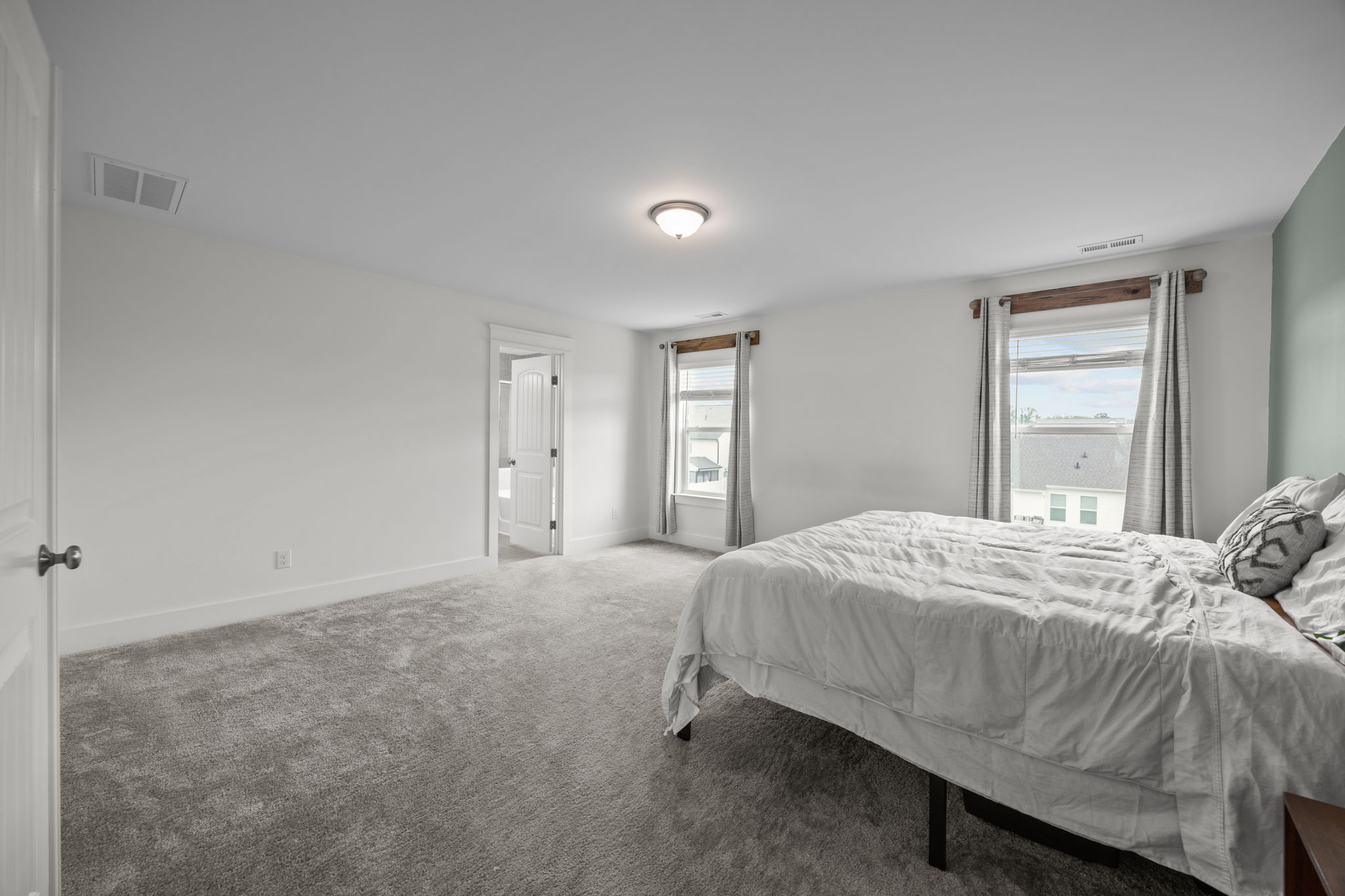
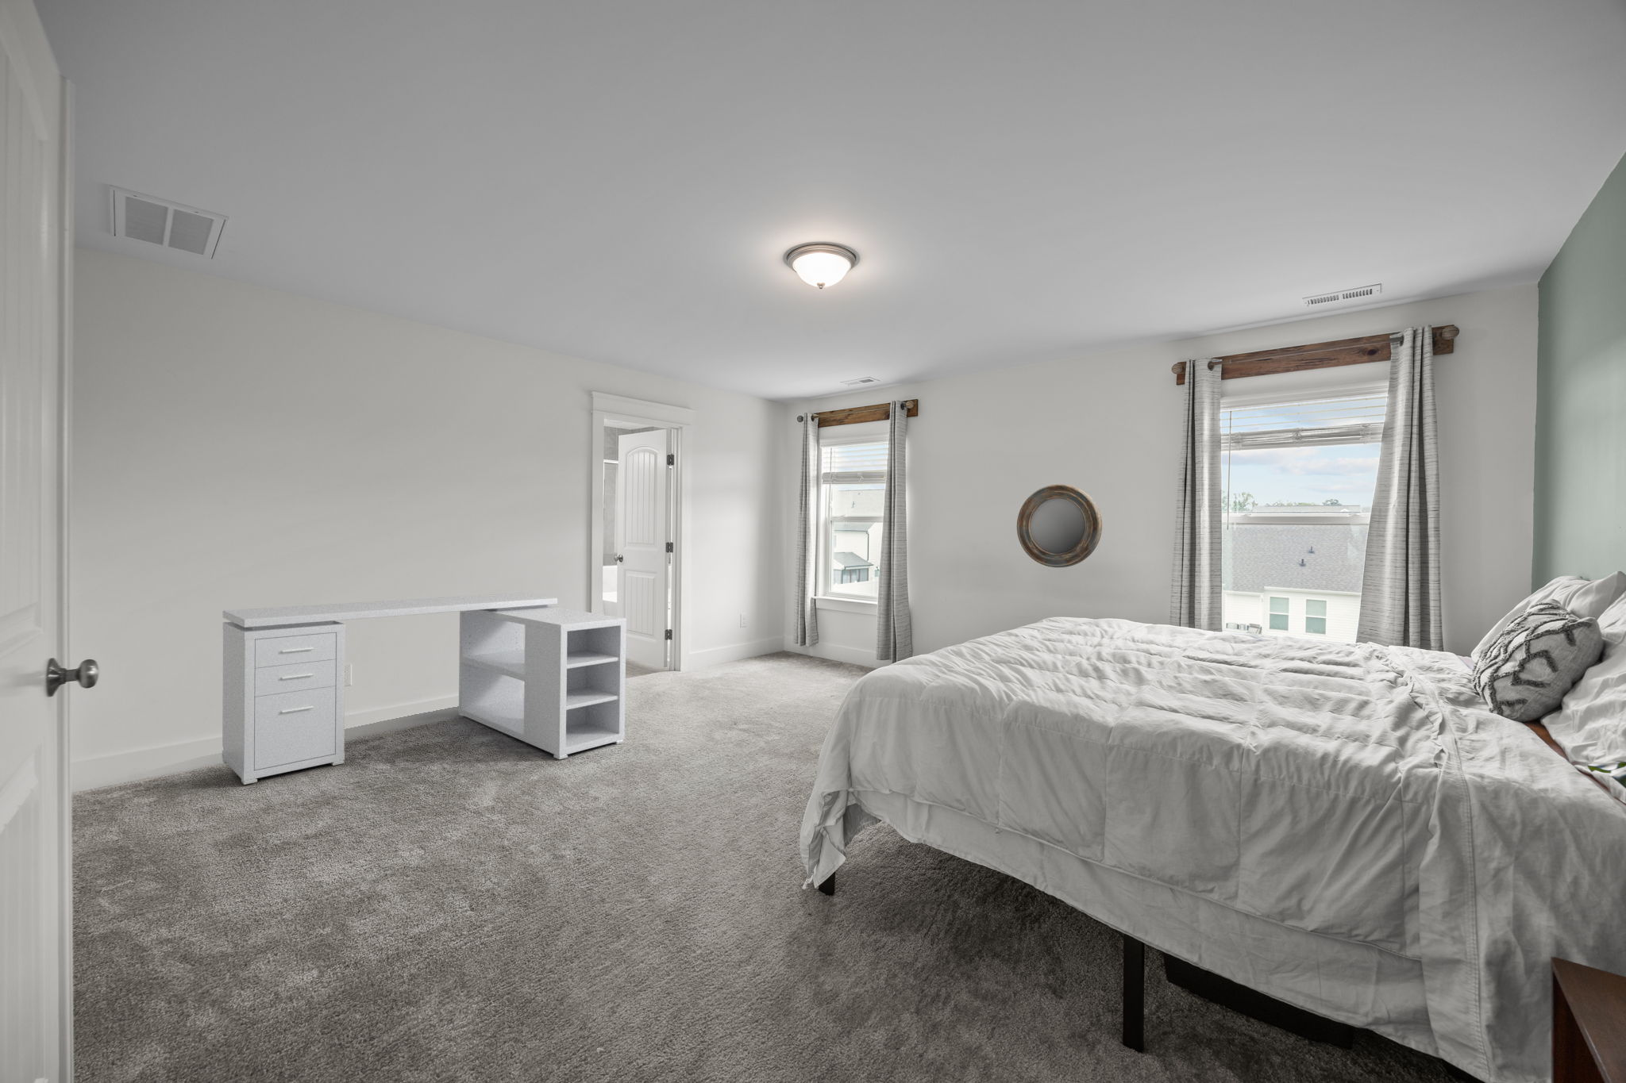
+ home mirror (1058, 526)
+ desk (459, 681)
